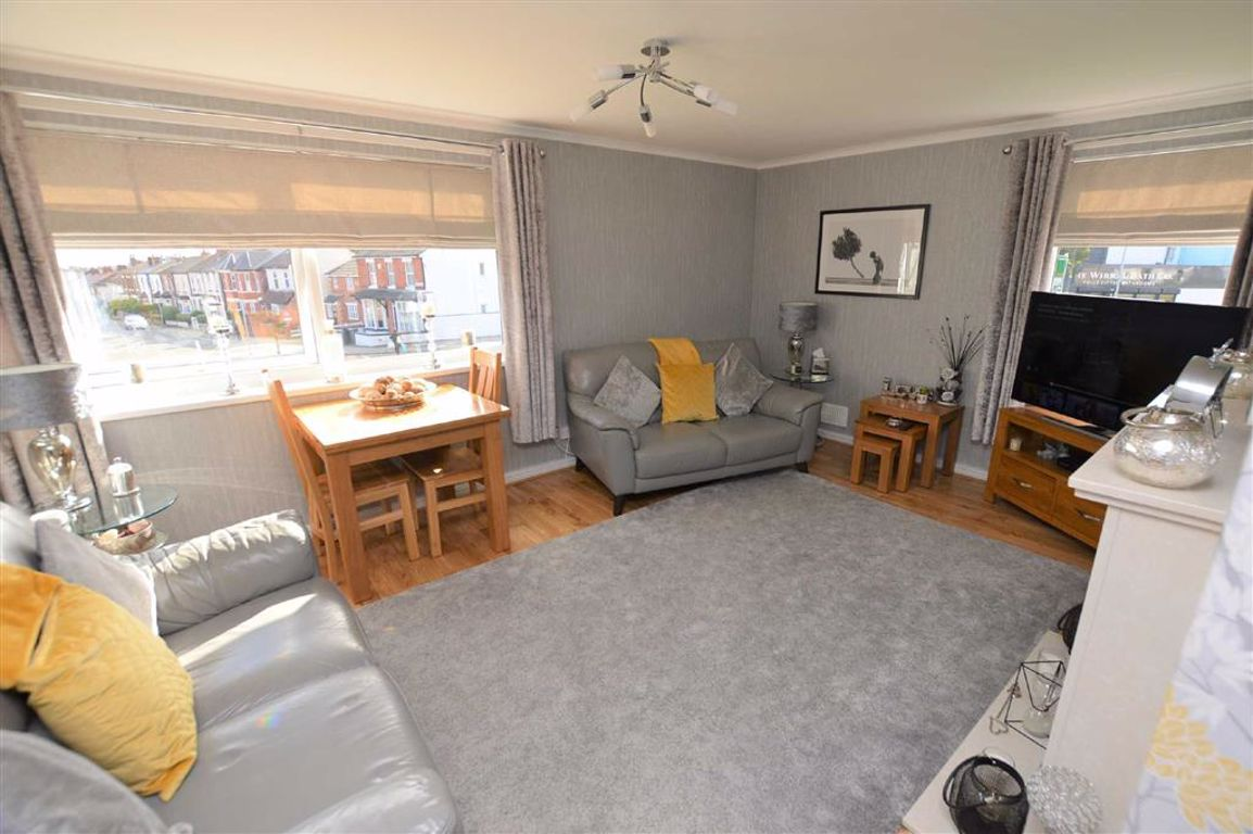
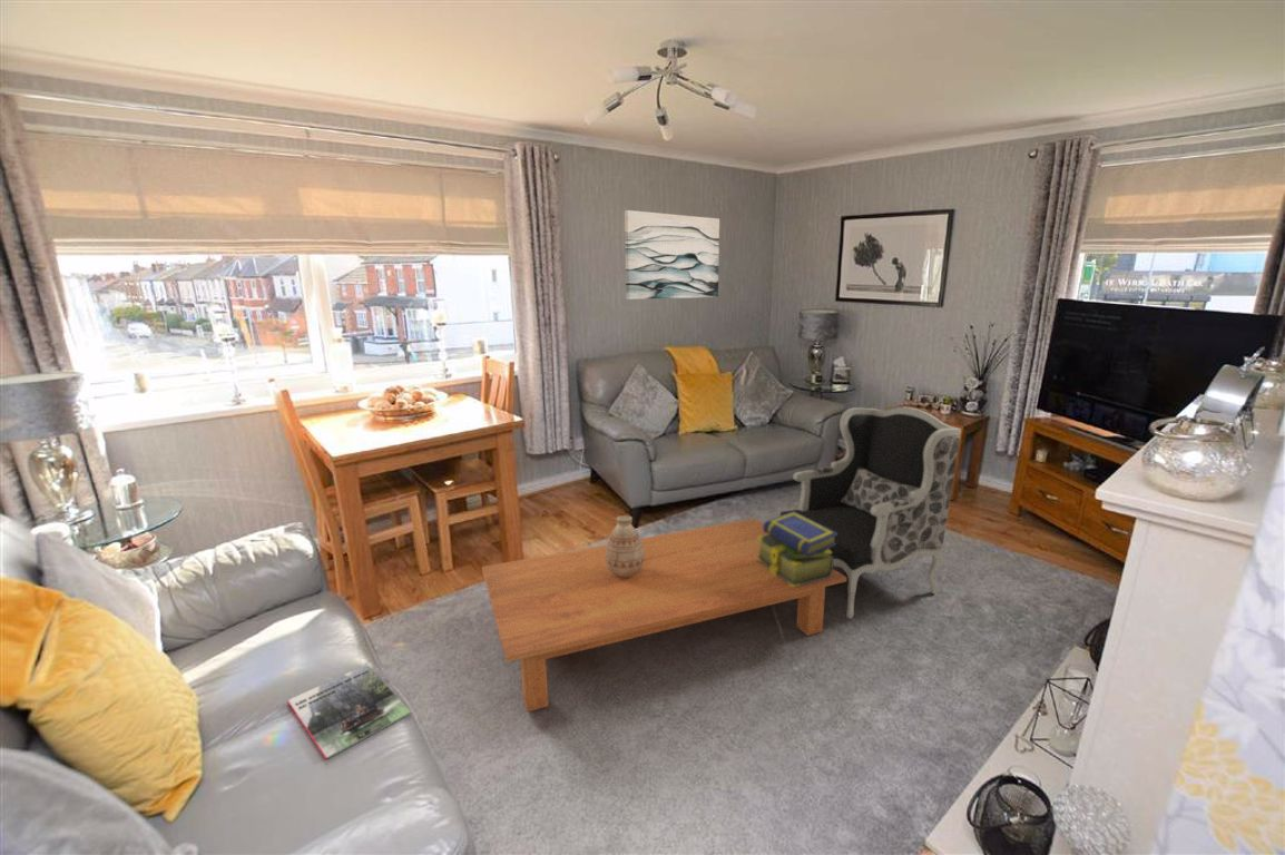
+ stack of books (797, 546)
+ coffee table (659, 600)
+ wall art (675, 257)
+ magazine (347, 706)
+ armchair (862, 499)
+ vase (624, 546)
